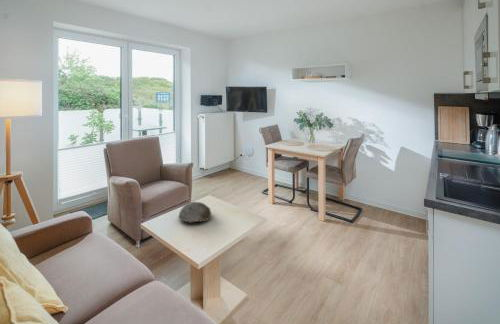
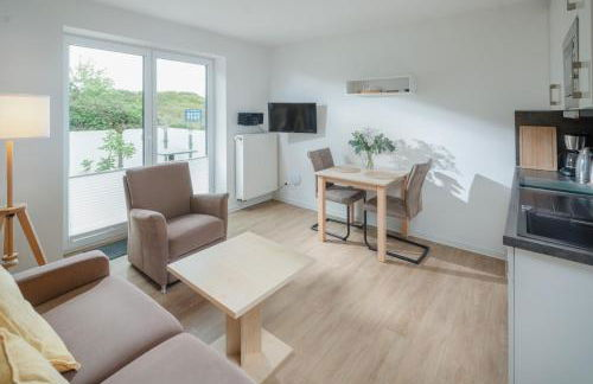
- decorative bowl (195, 210)
